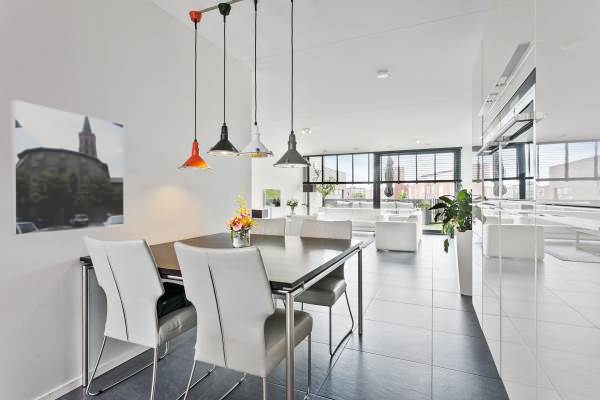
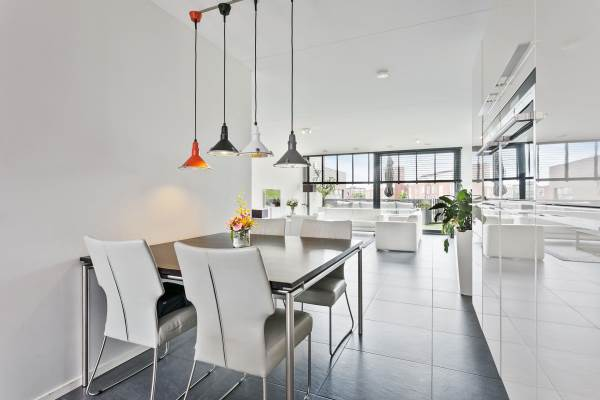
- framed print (75, 171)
